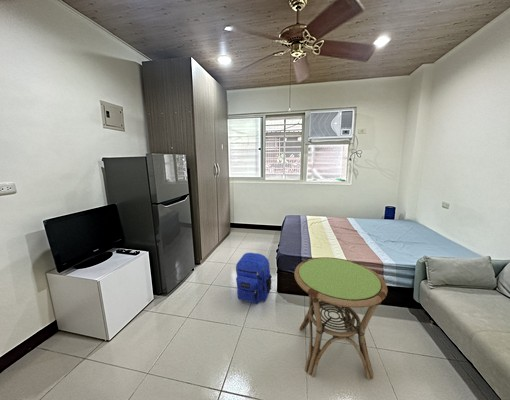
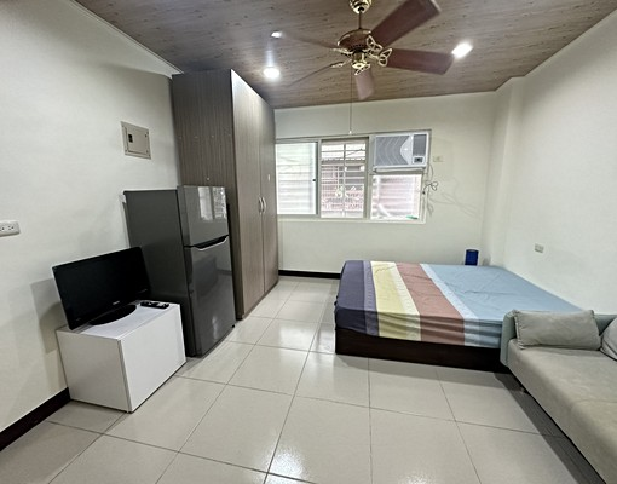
- side table (335, 312)
- backpack (253, 277)
